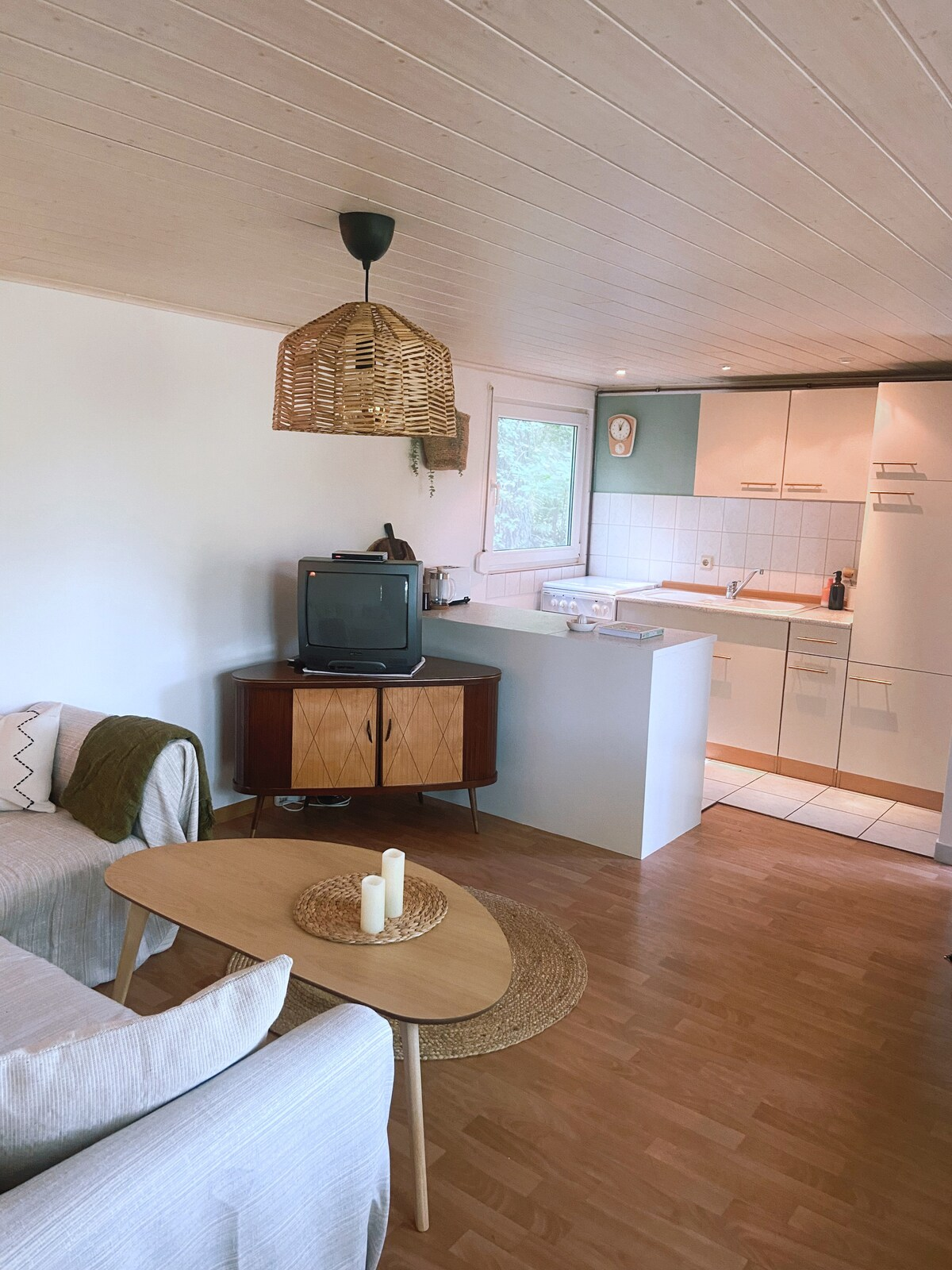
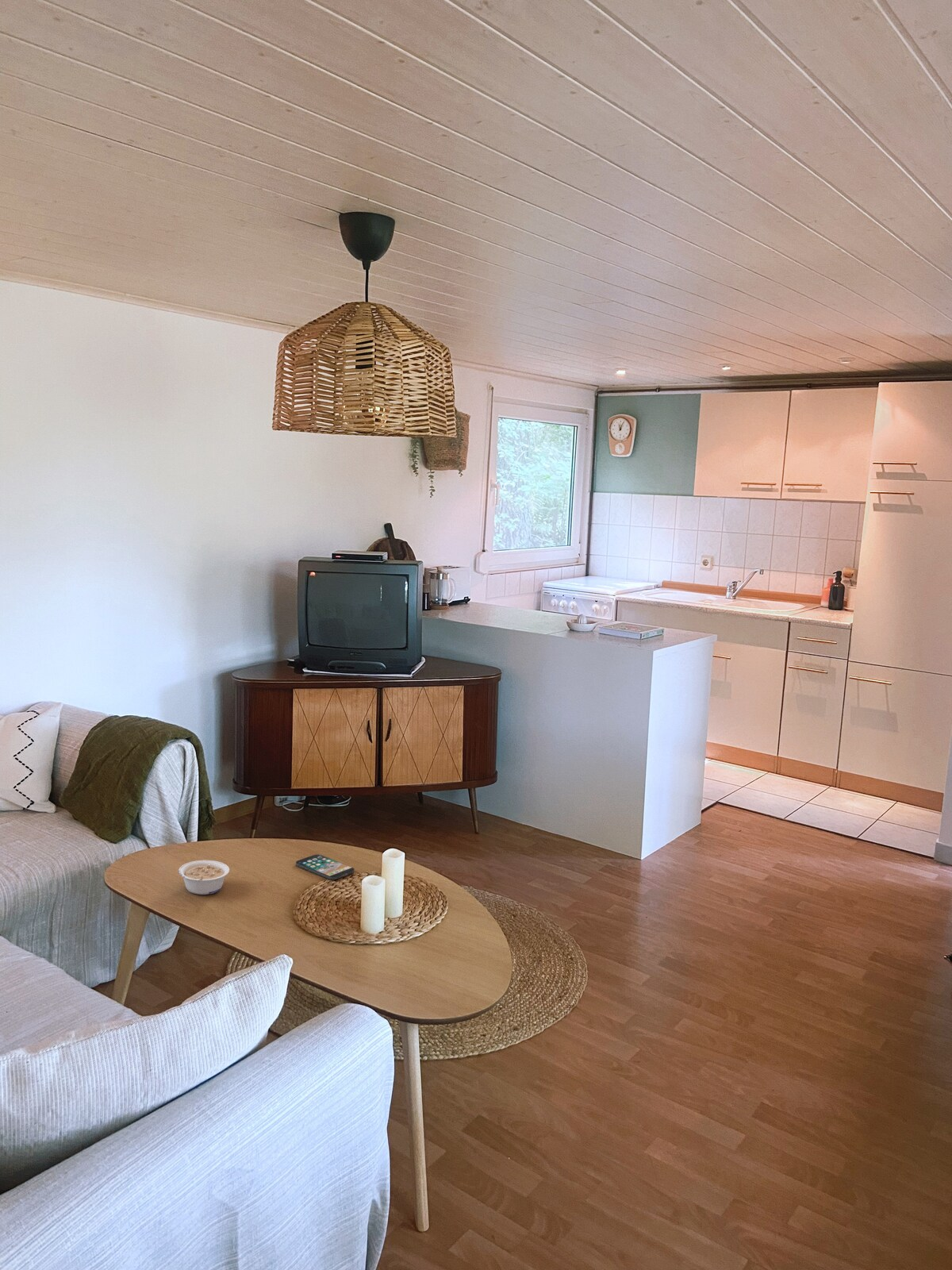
+ smartphone (324, 867)
+ legume (205, 877)
